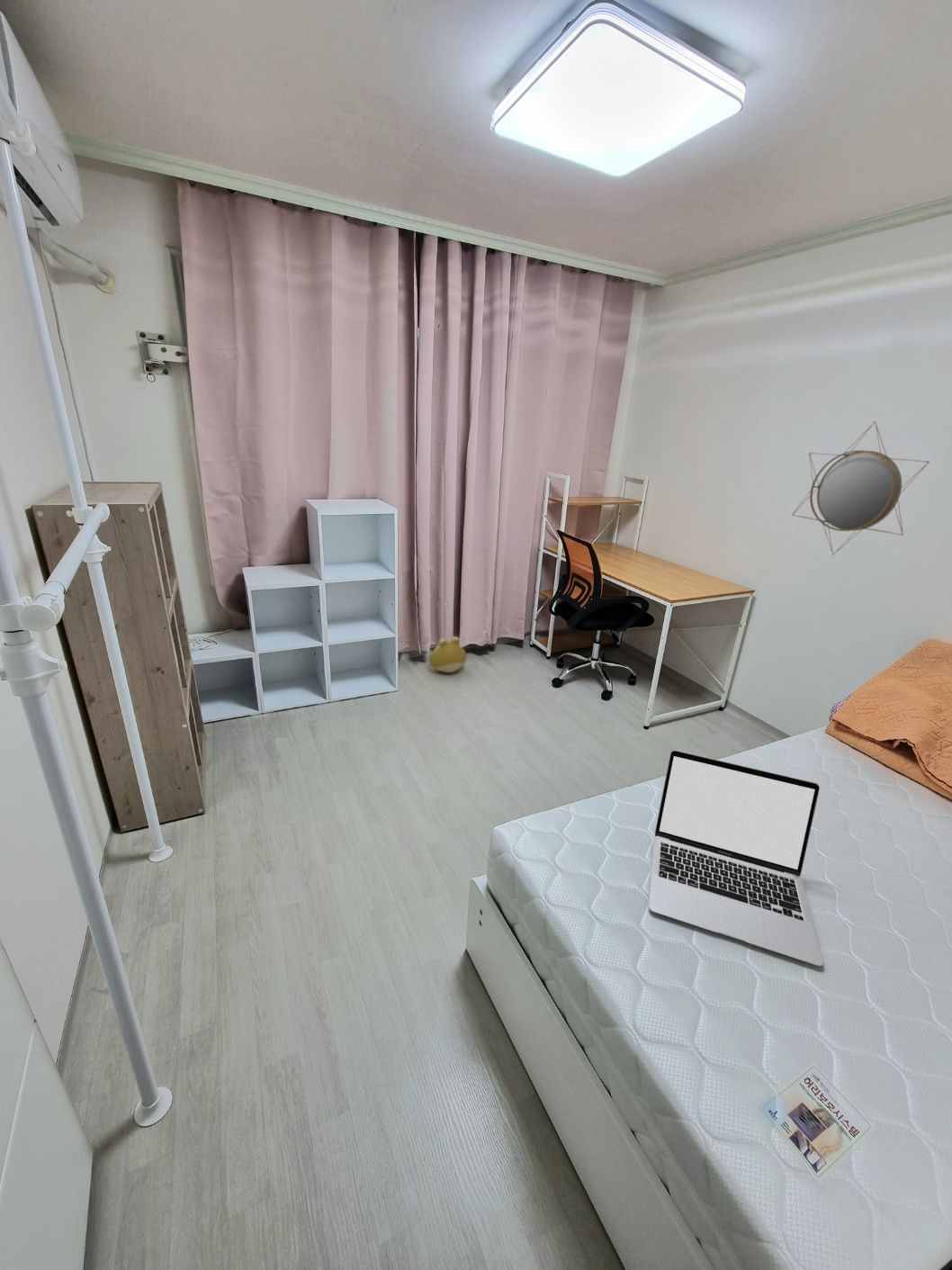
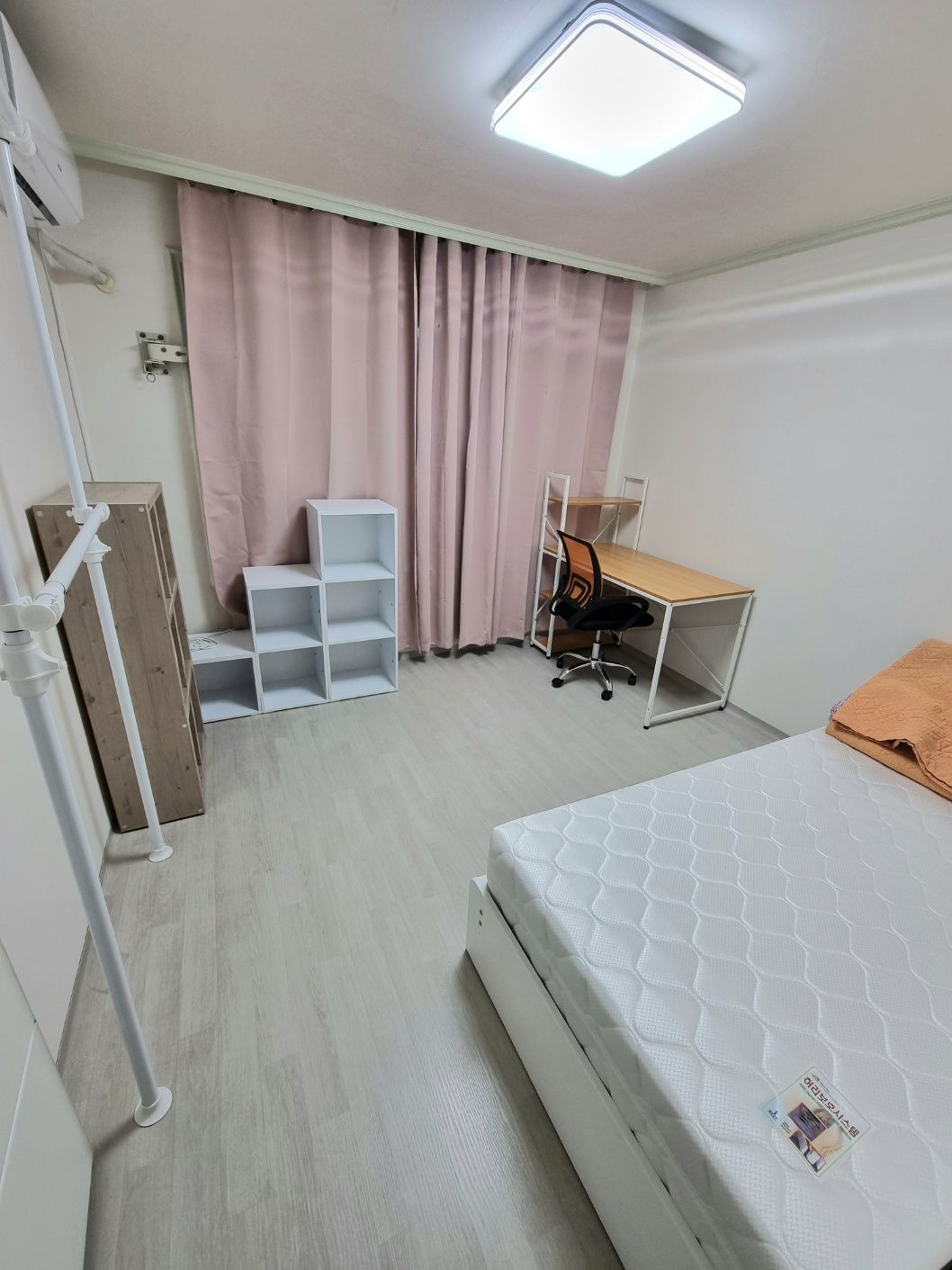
- laptop (737, 845)
- home mirror (853, 491)
- plush toy (448, 654)
